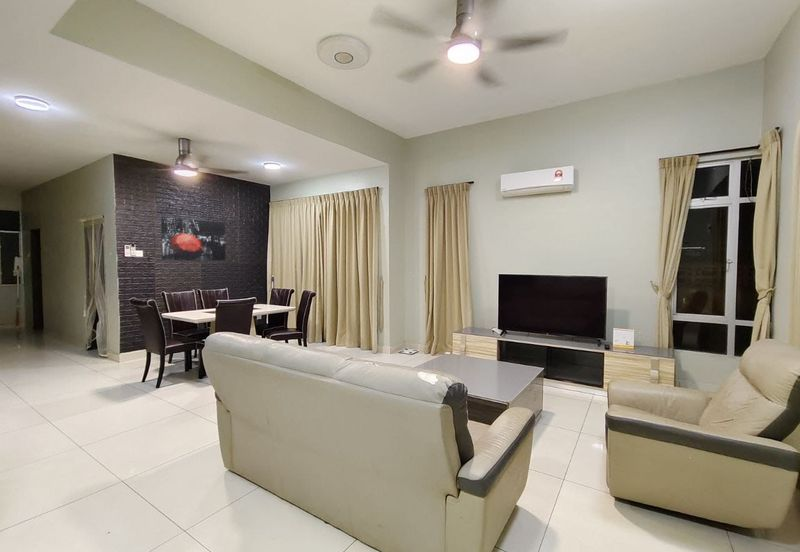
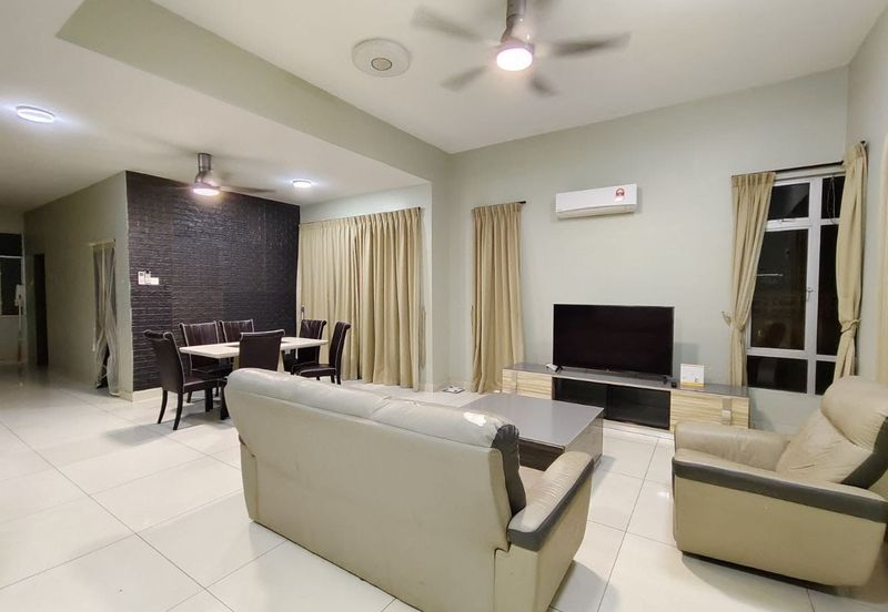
- wall art (195, 240)
